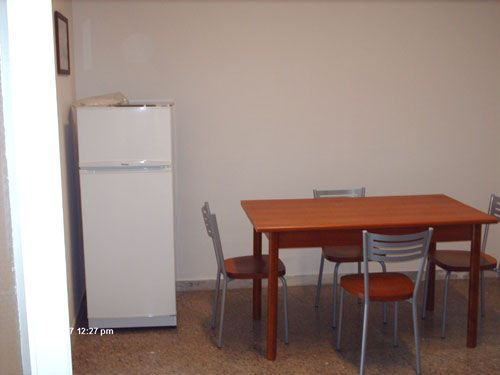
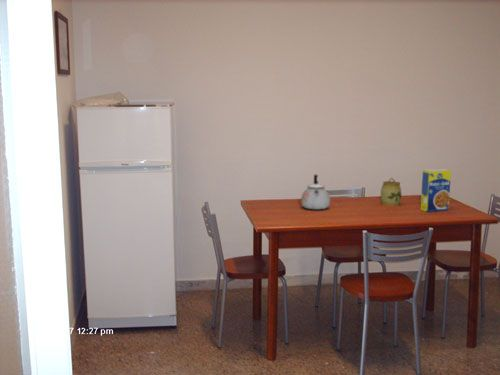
+ jar (391, 191)
+ legume (435, 189)
+ kettle (315, 191)
